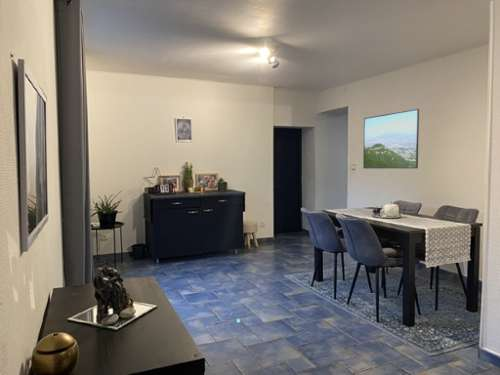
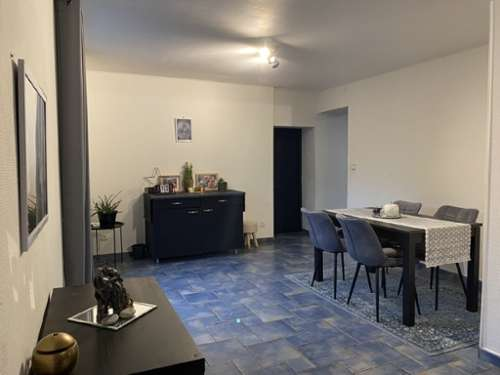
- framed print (388, 141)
